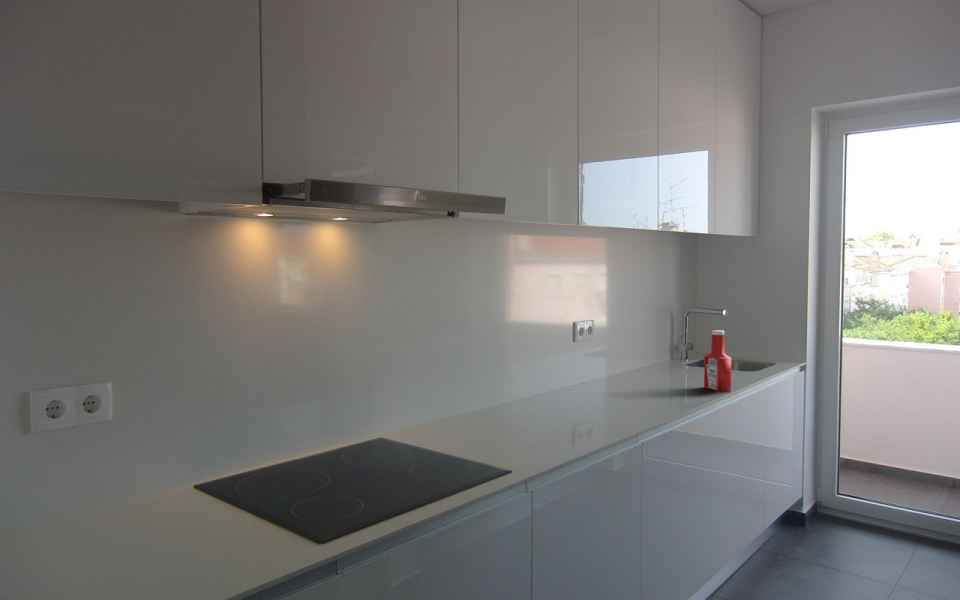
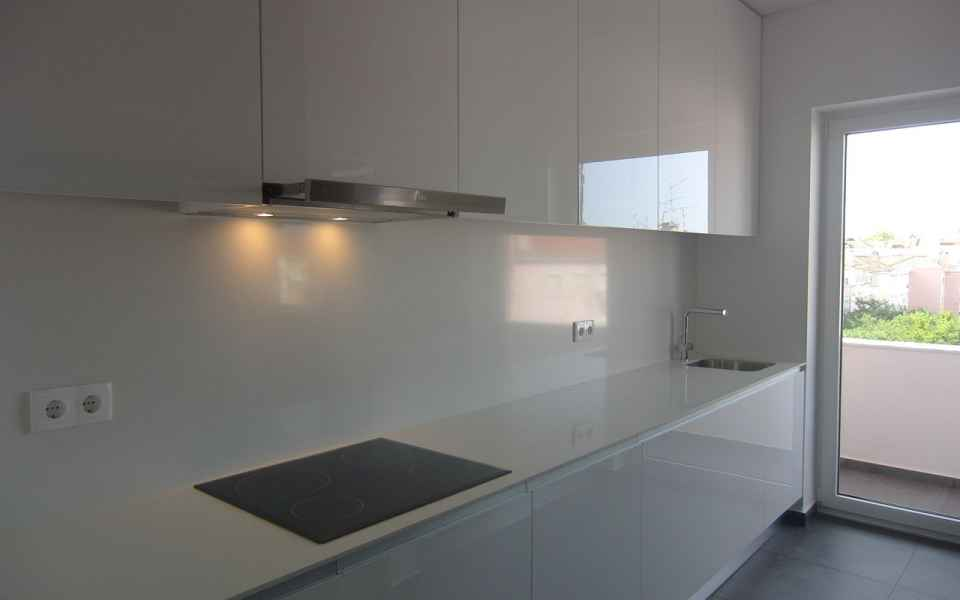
- soap bottle (717, 360)
